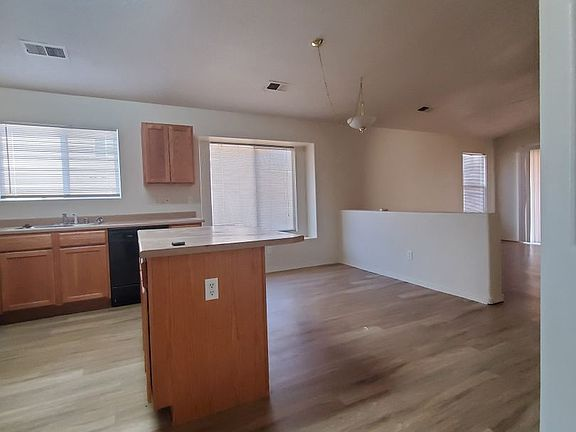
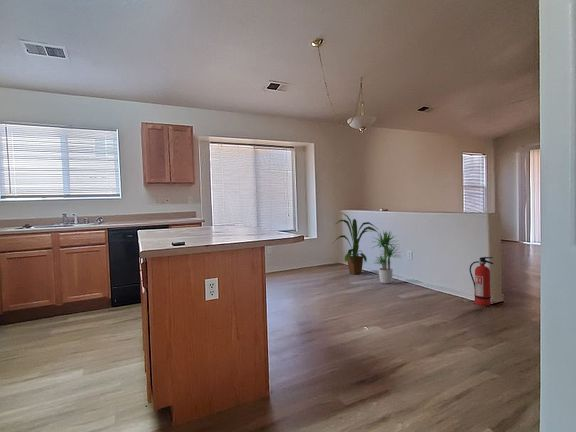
+ fire extinguisher (481, 280)
+ house plant (357, 243)
+ potted plant (386, 256)
